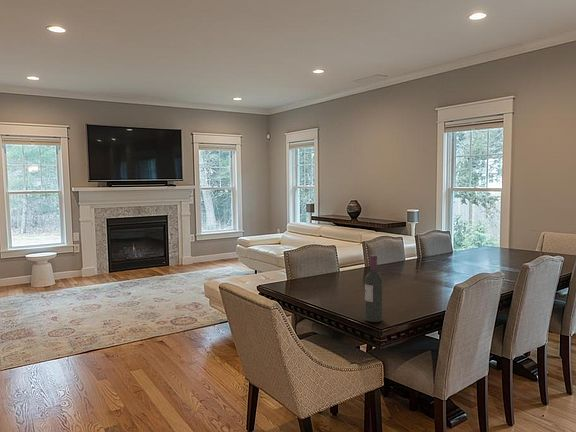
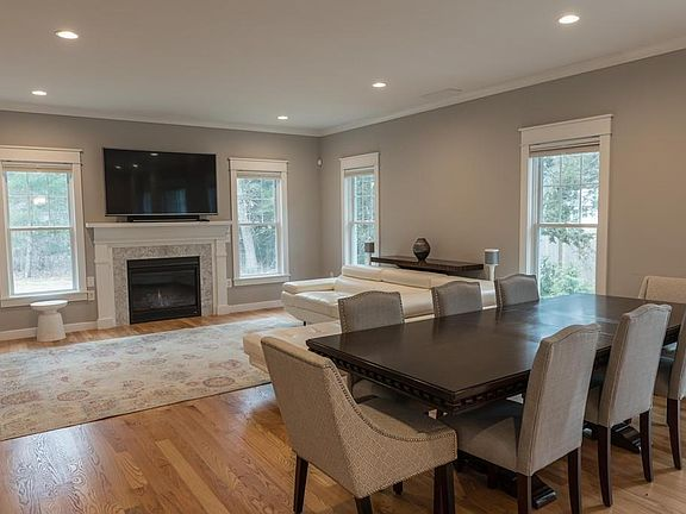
- wine bottle (373, 287)
